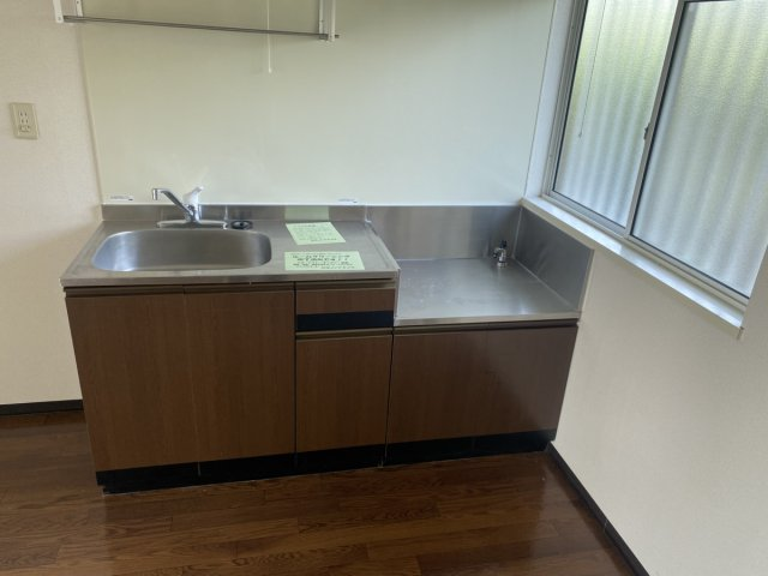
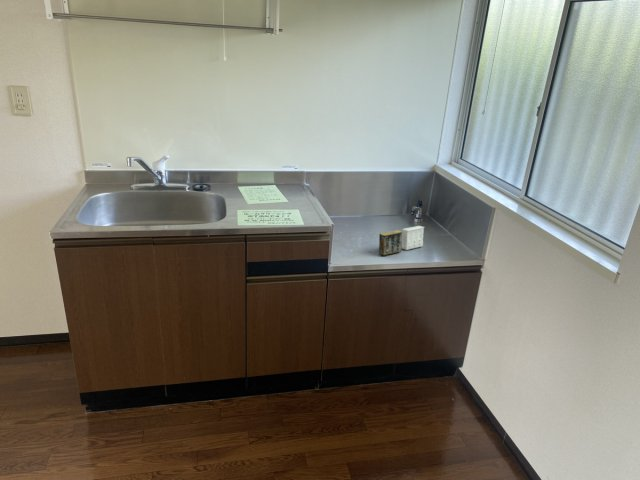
+ box (402, 240)
